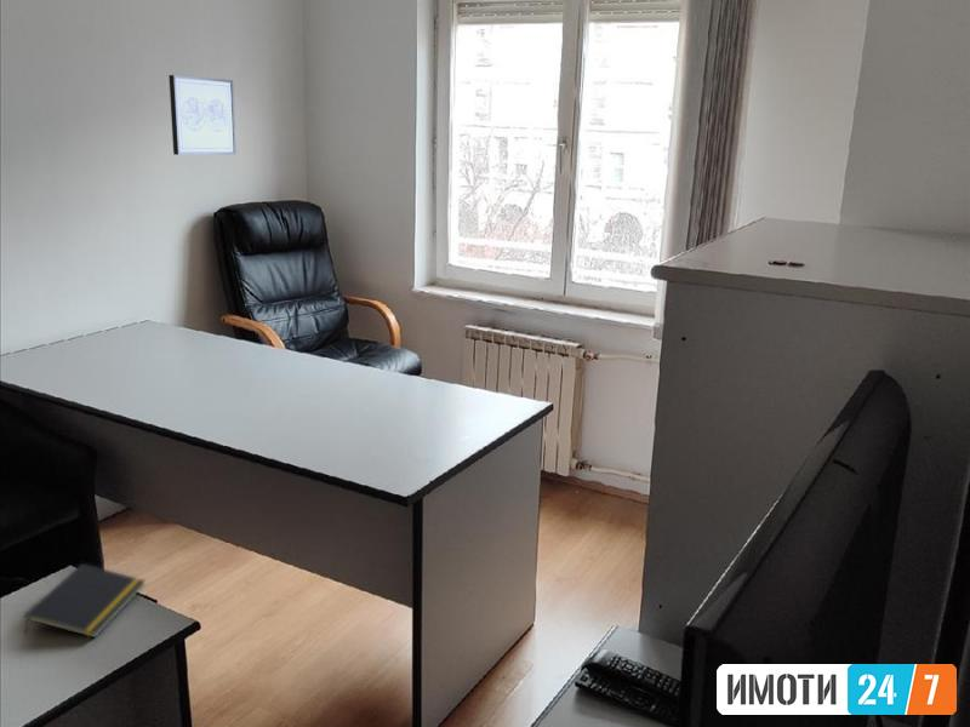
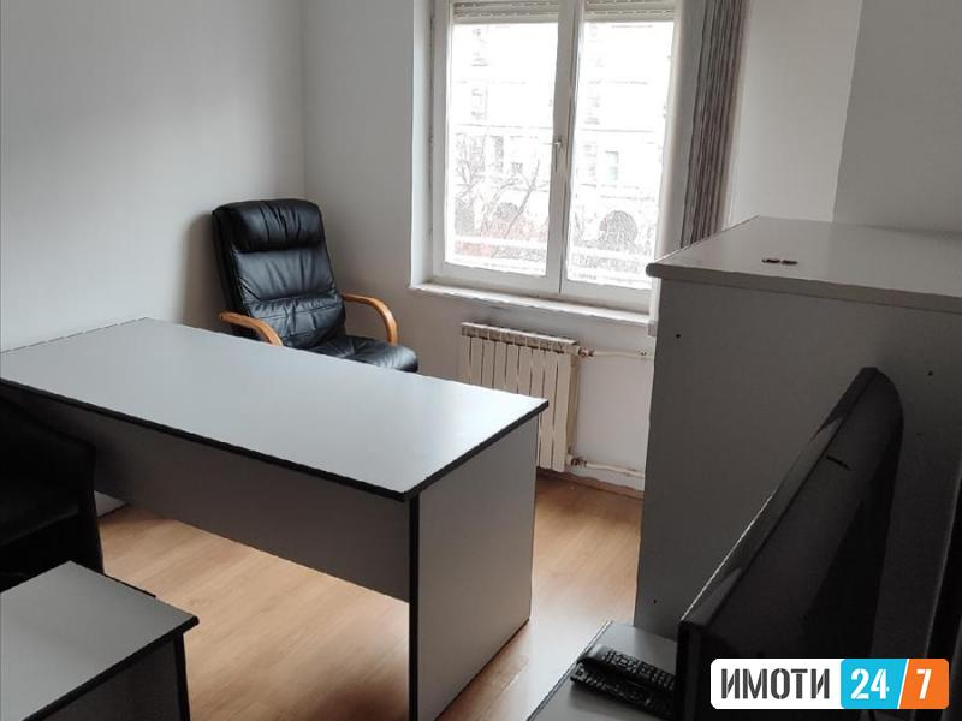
- notepad (87, 597)
- wall art (204, 116)
